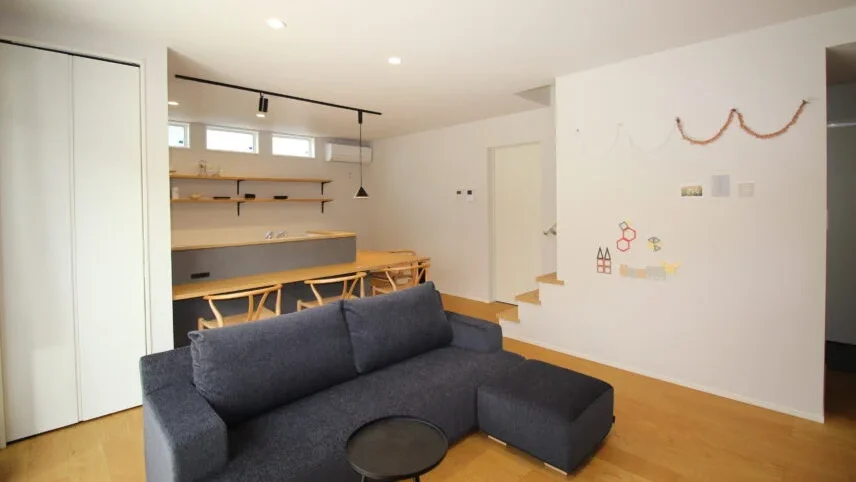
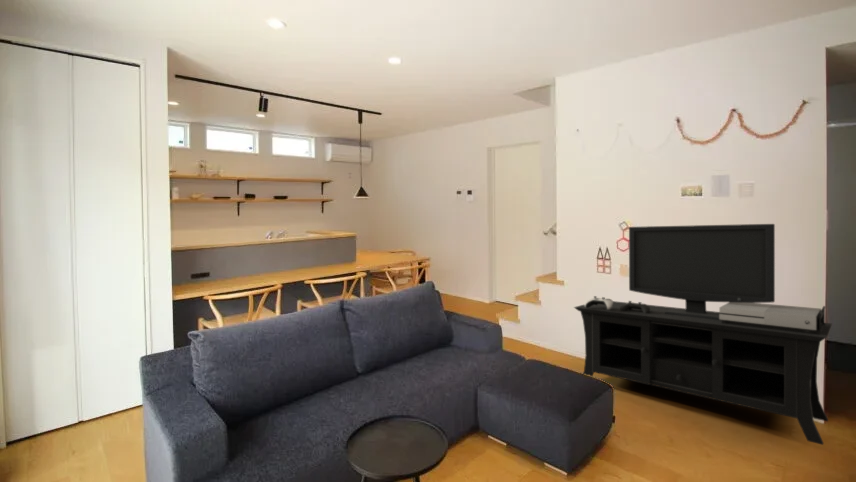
+ media console (688, 313)
